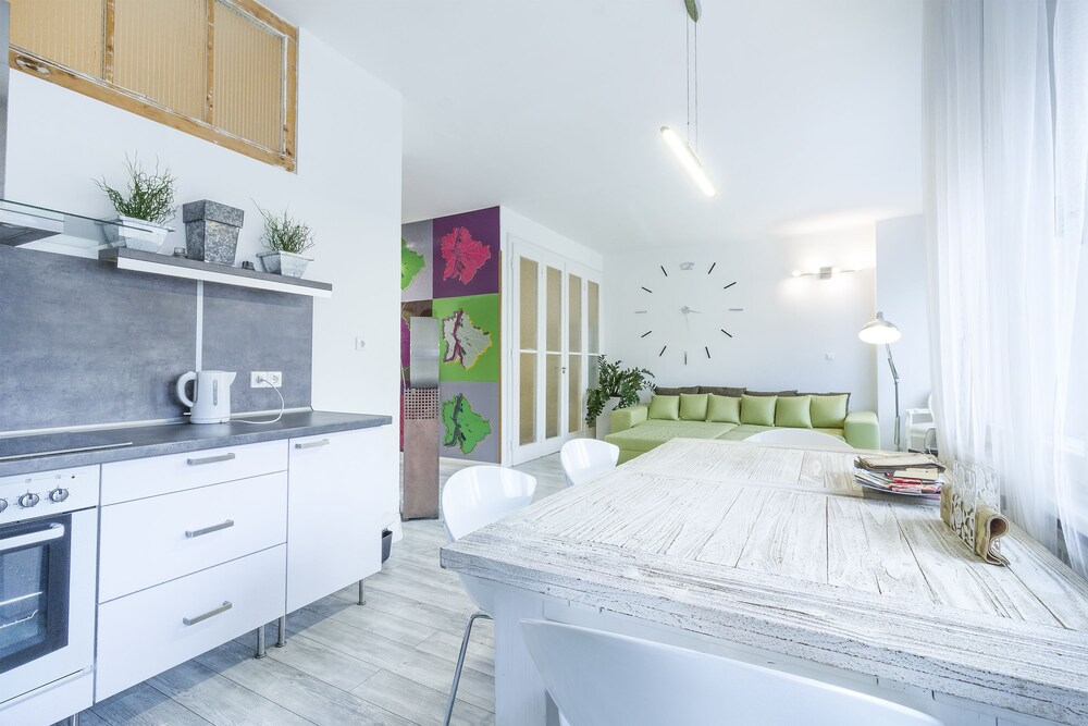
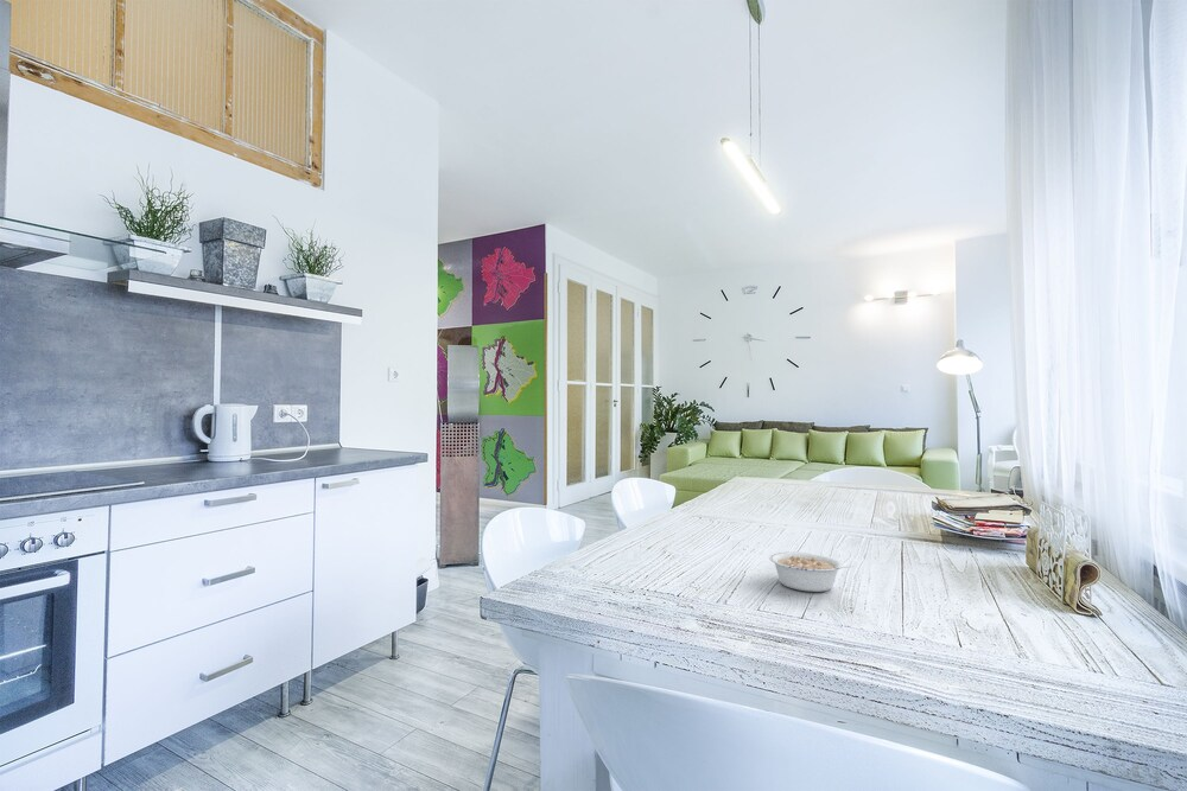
+ legume (808, 569)
